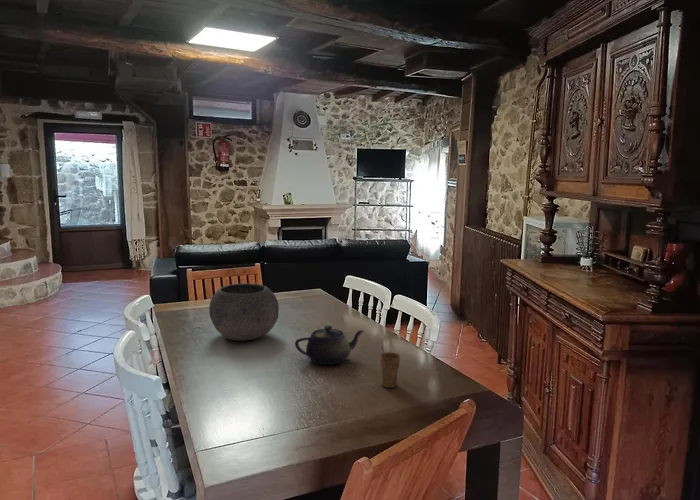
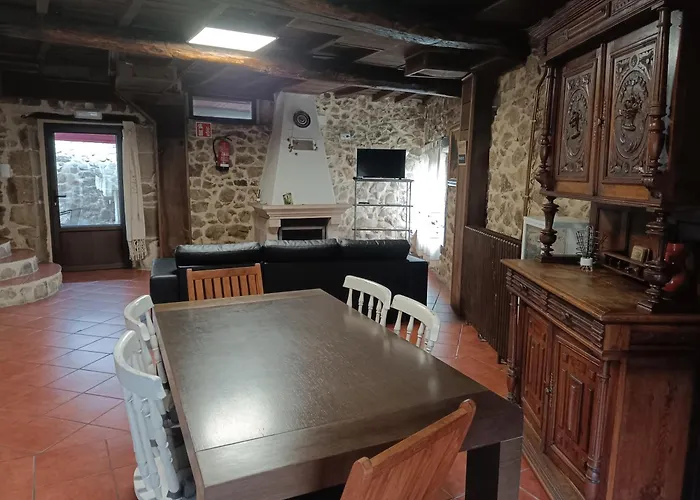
- cup (389, 366)
- bowl (244, 312)
- teapot (330, 343)
